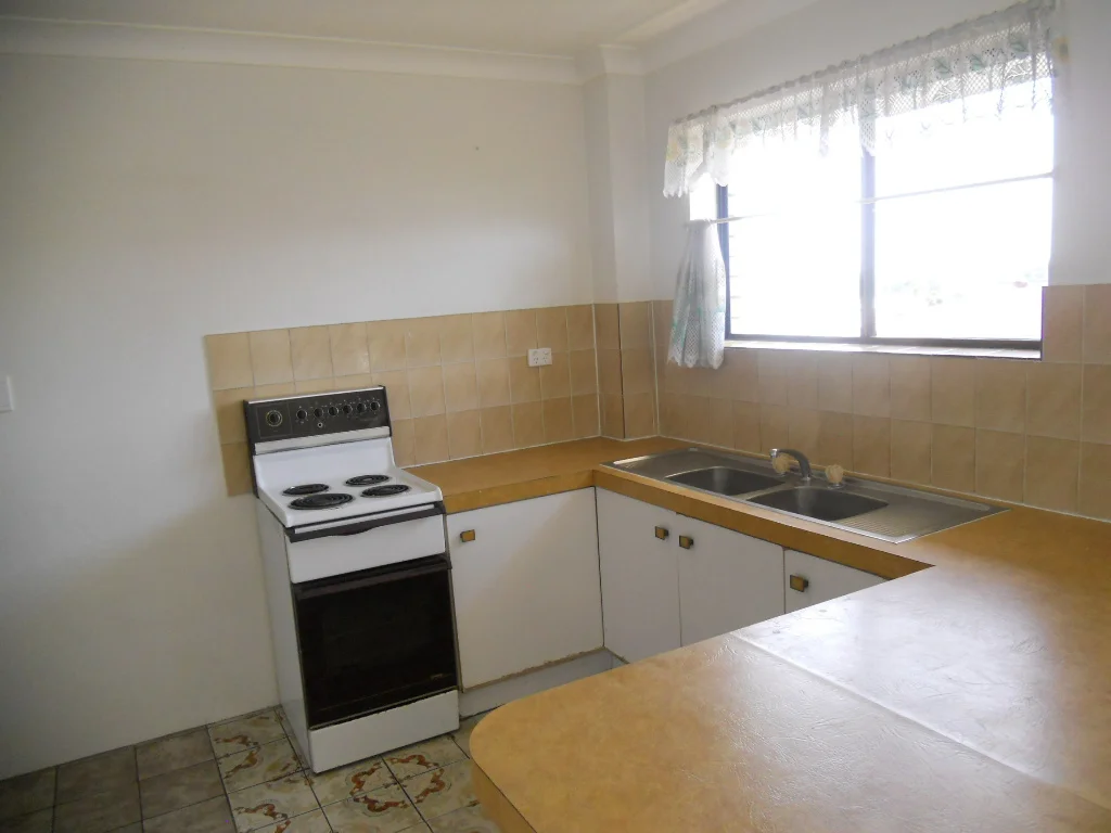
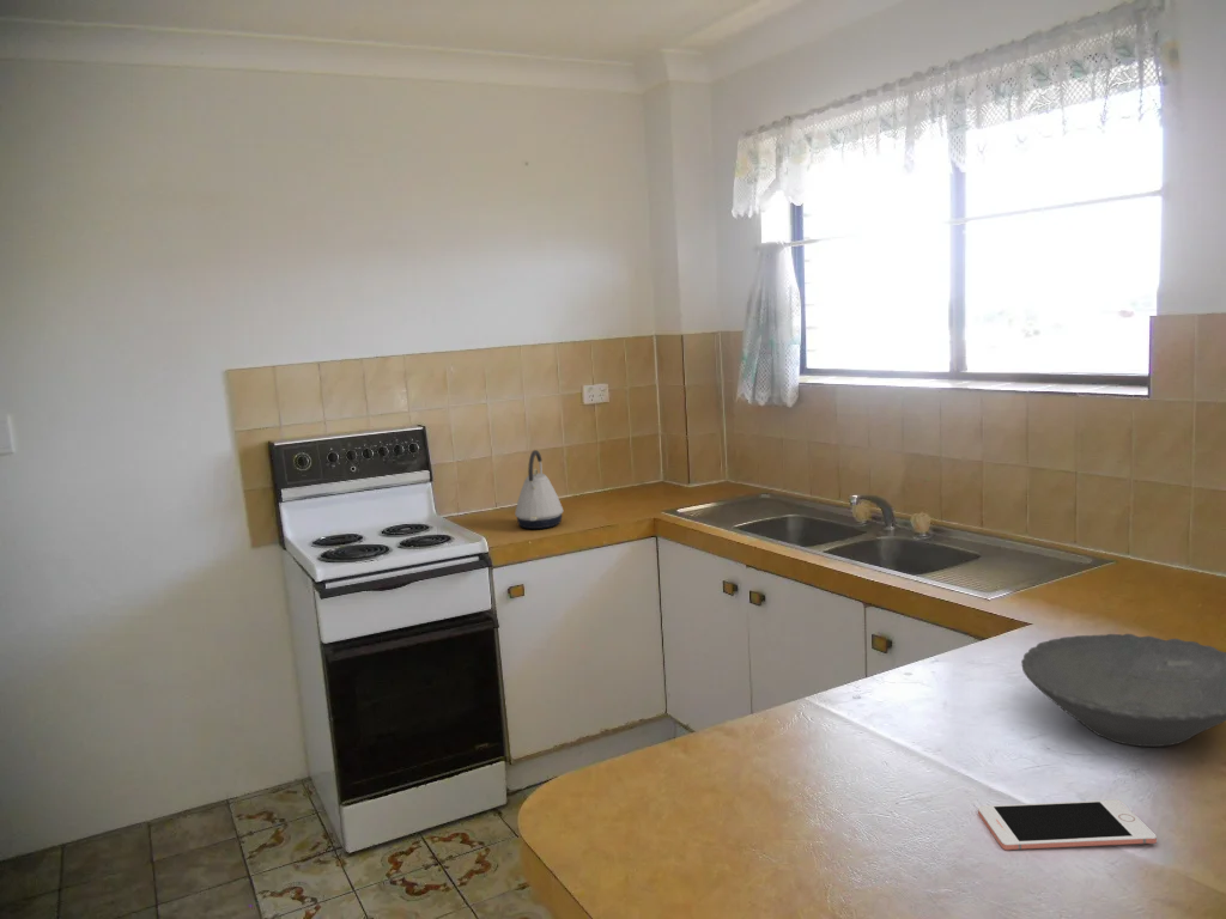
+ cell phone (1063, 823)
+ bowl (1134, 695)
+ kettle (538, 487)
